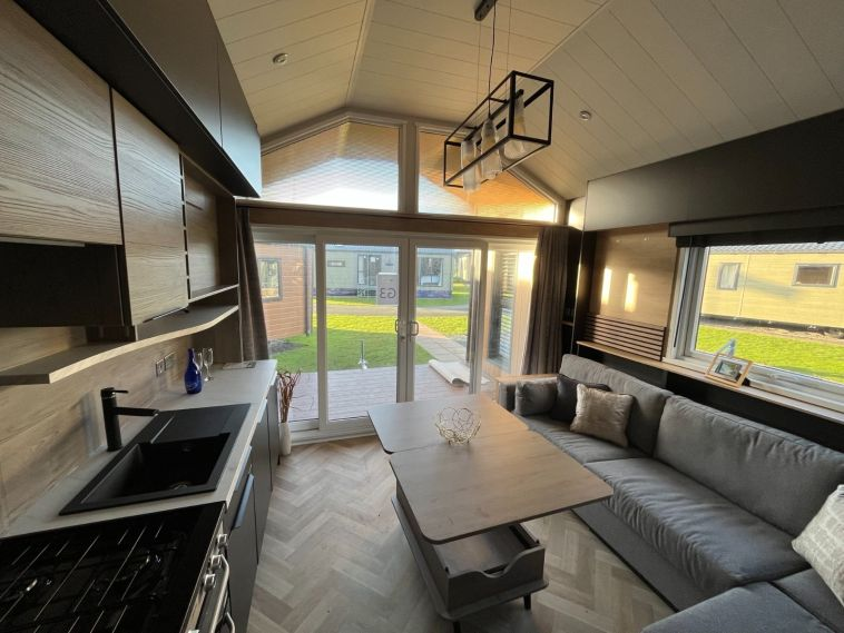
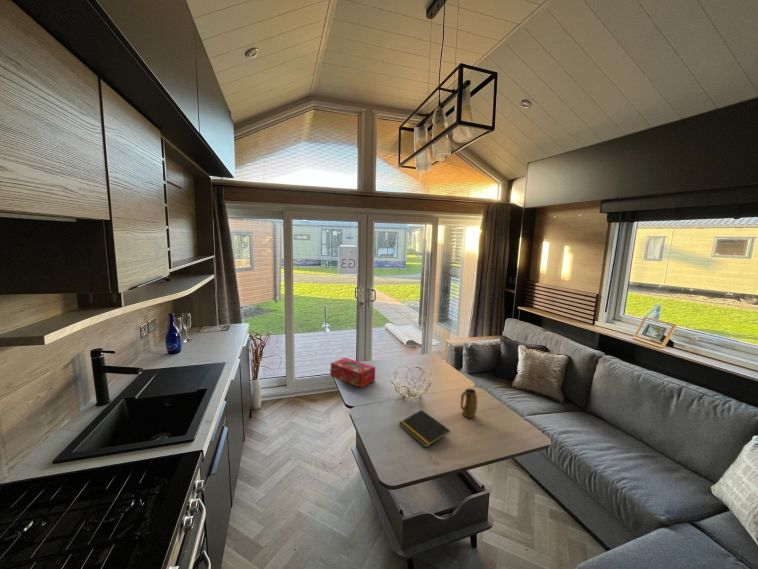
+ notepad (423, 427)
+ mug (467, 403)
+ tissue box (352, 371)
